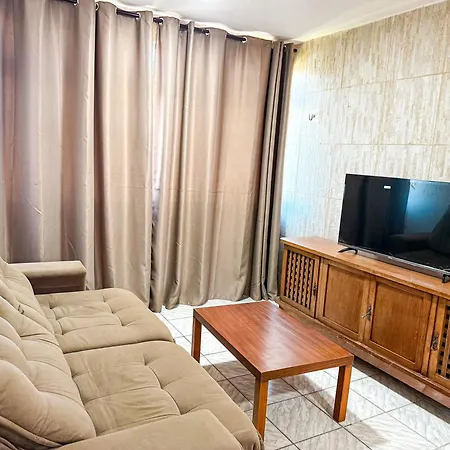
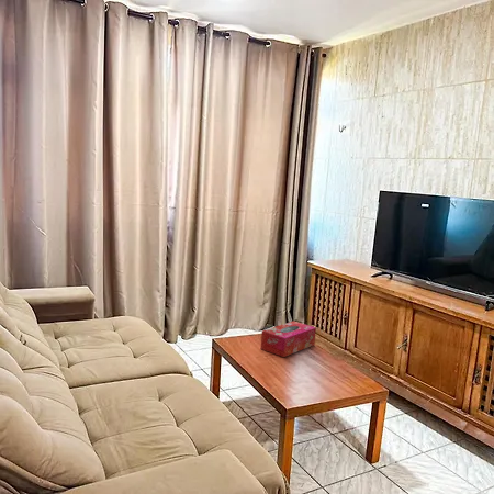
+ tissue box (289, 337)
